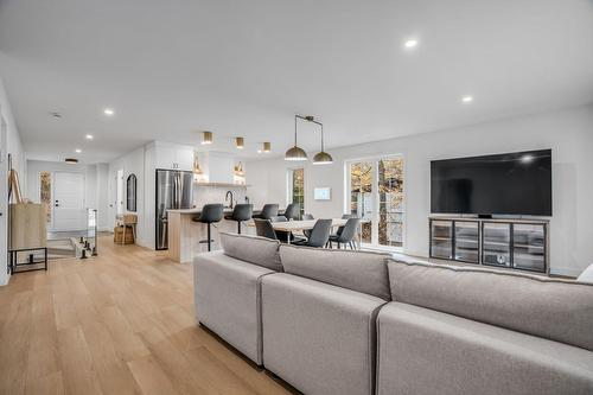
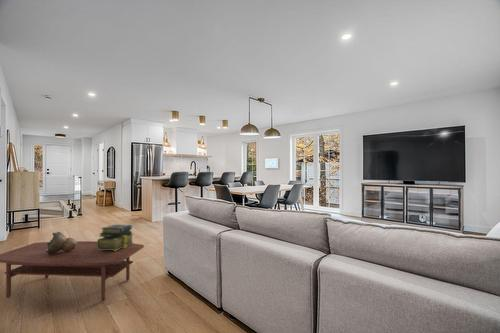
+ stack of books (116, 235)
+ coffee table (72, 269)
+ decorative bowl (61, 241)
